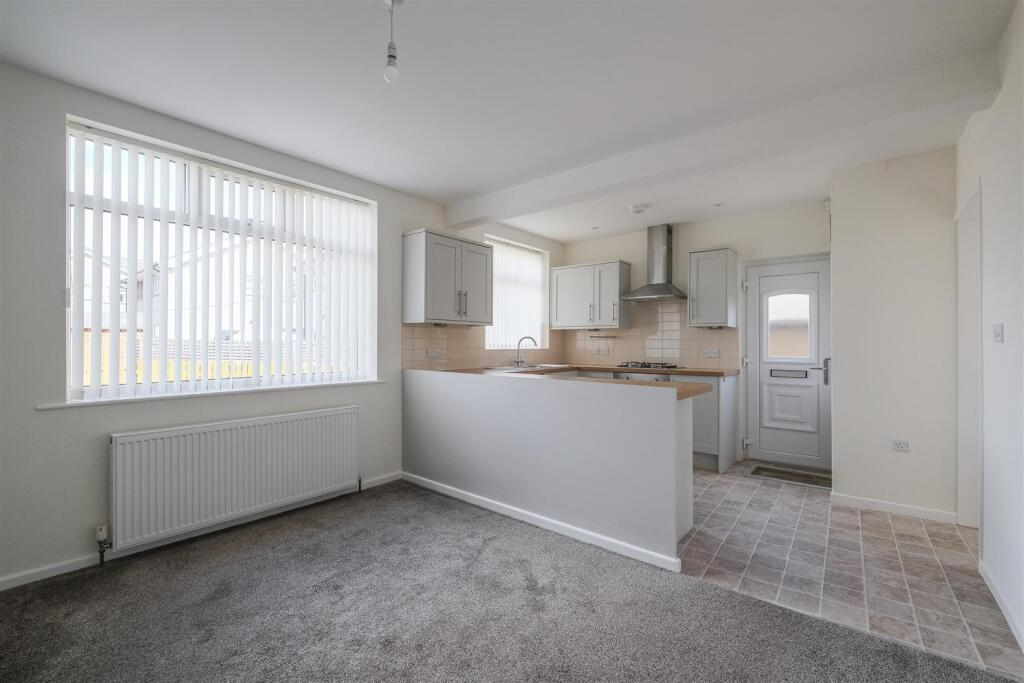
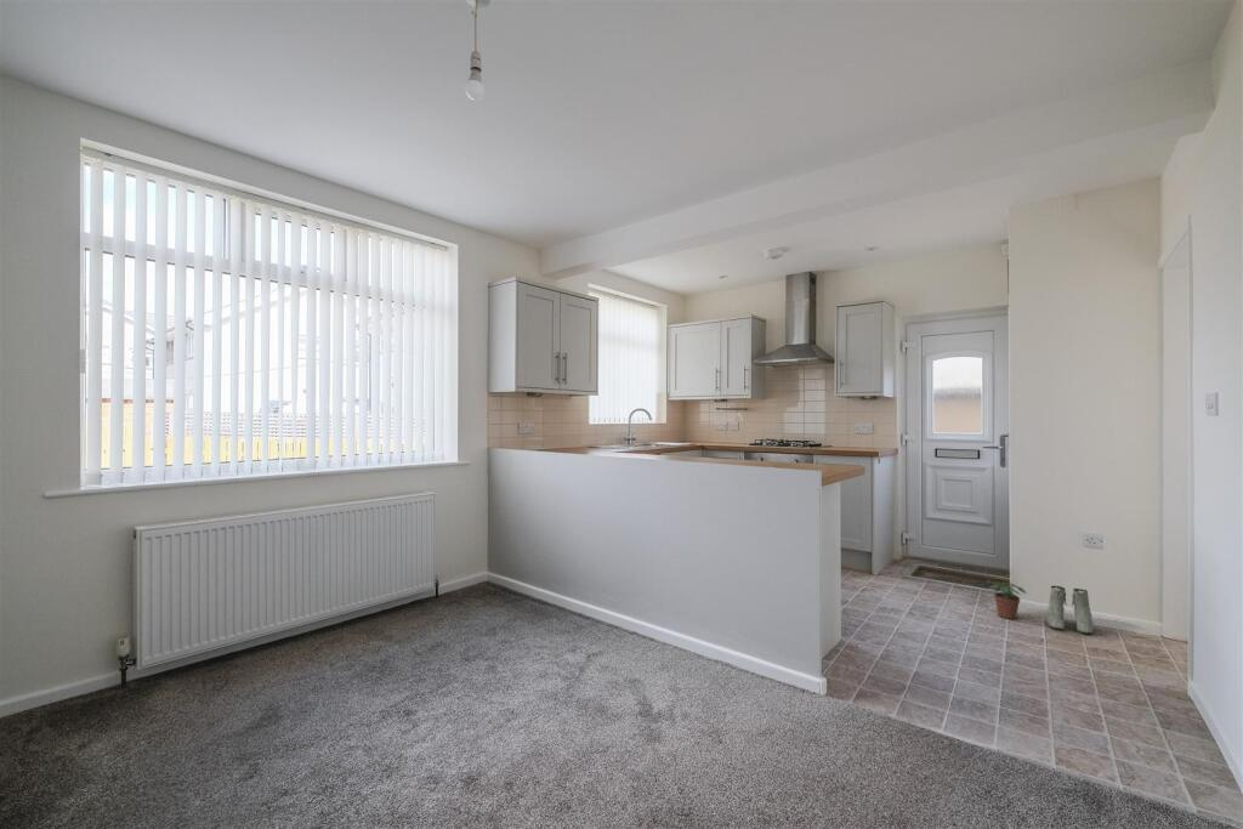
+ boots (1072, 604)
+ potted plant (1006, 600)
